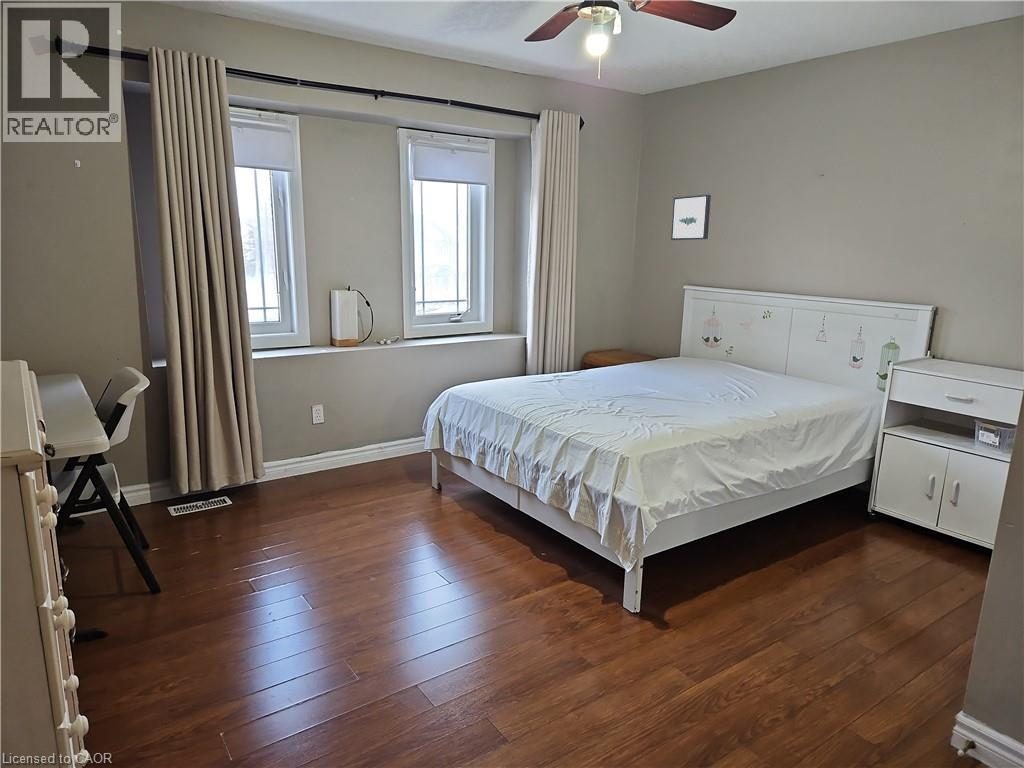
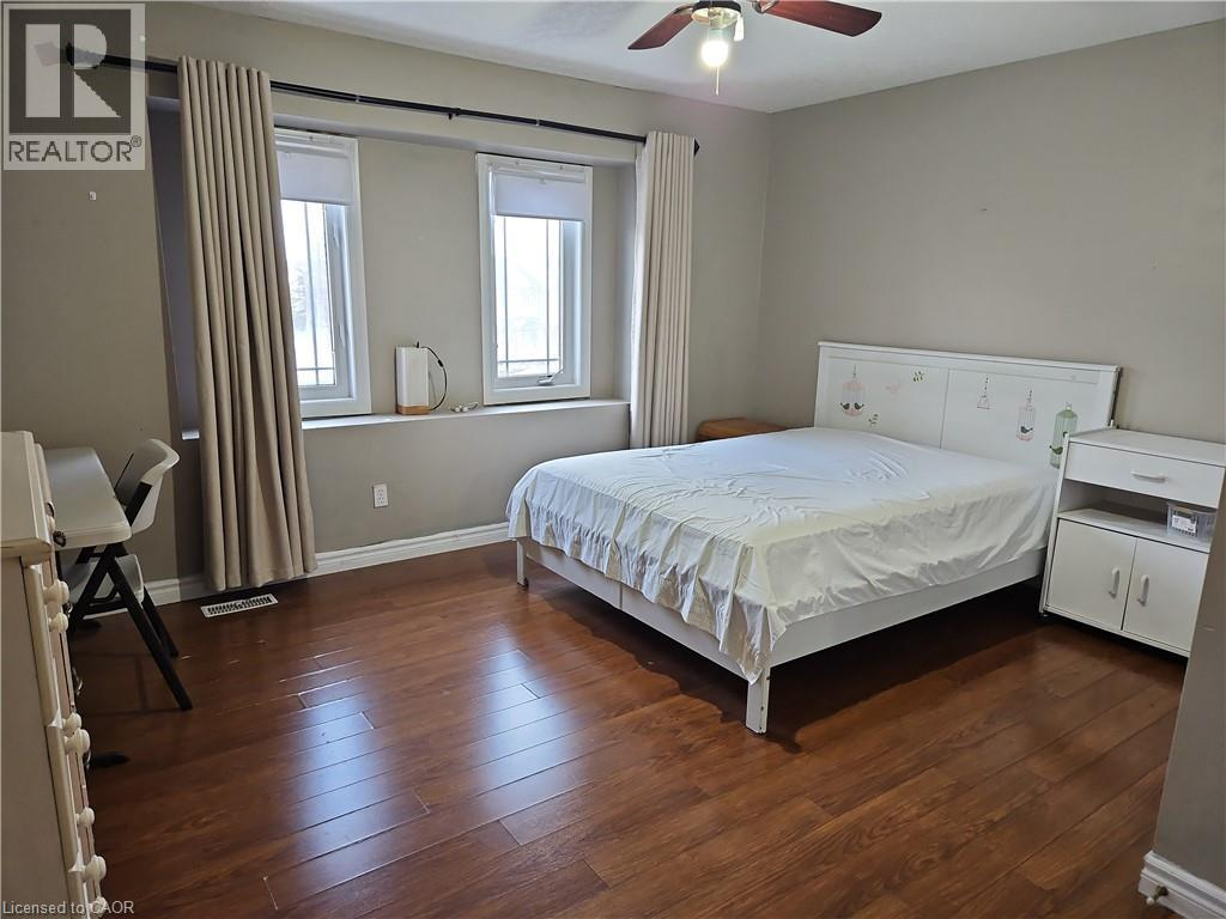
- wall art (690, 218)
